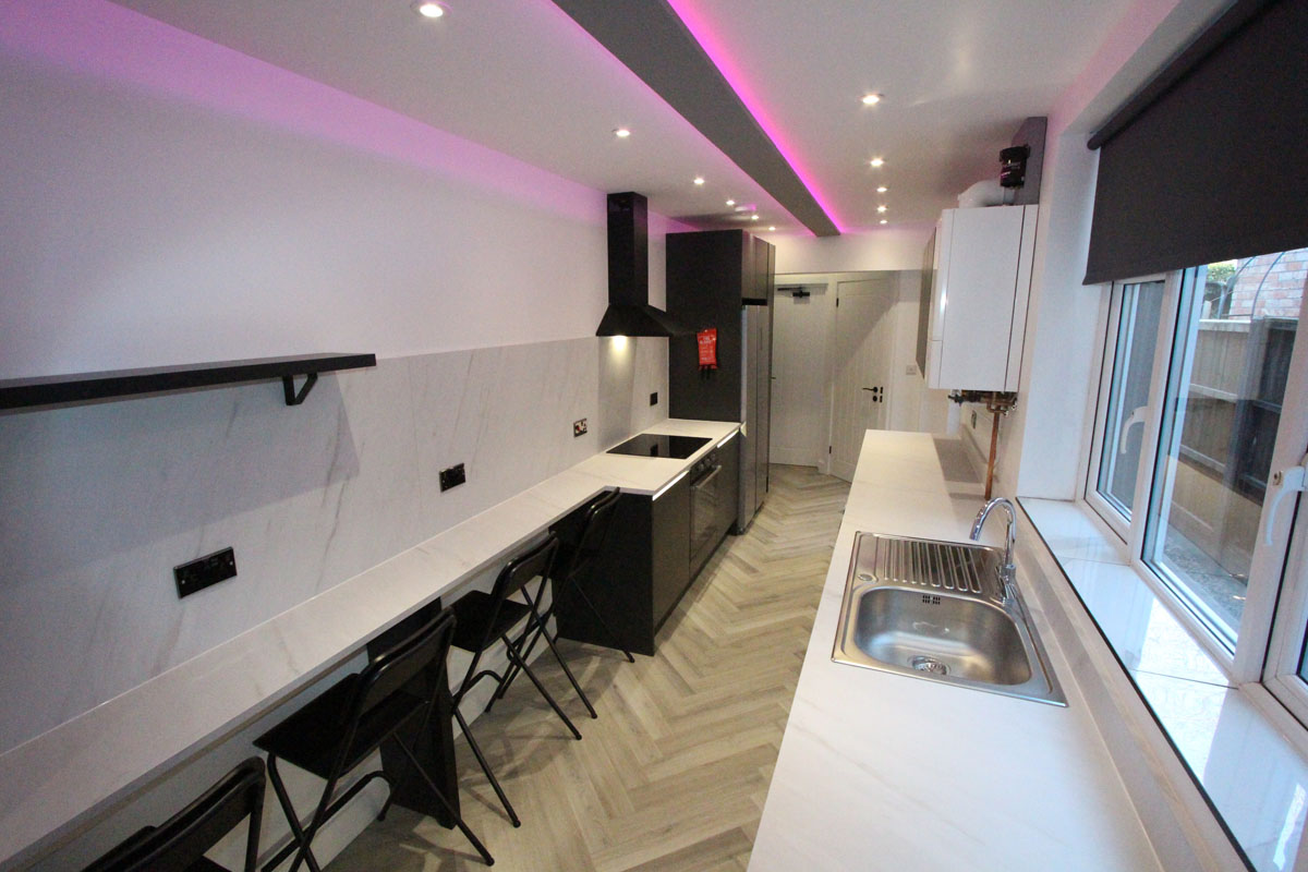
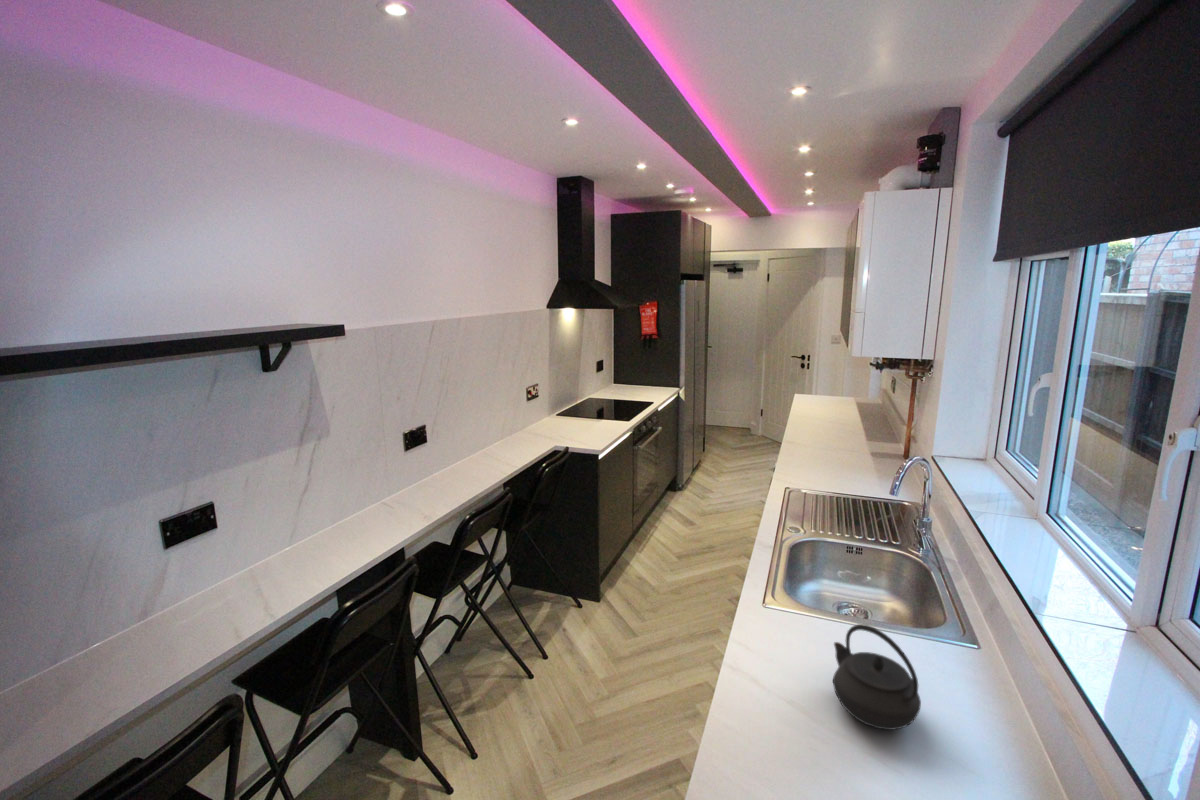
+ kettle (872, 668)
